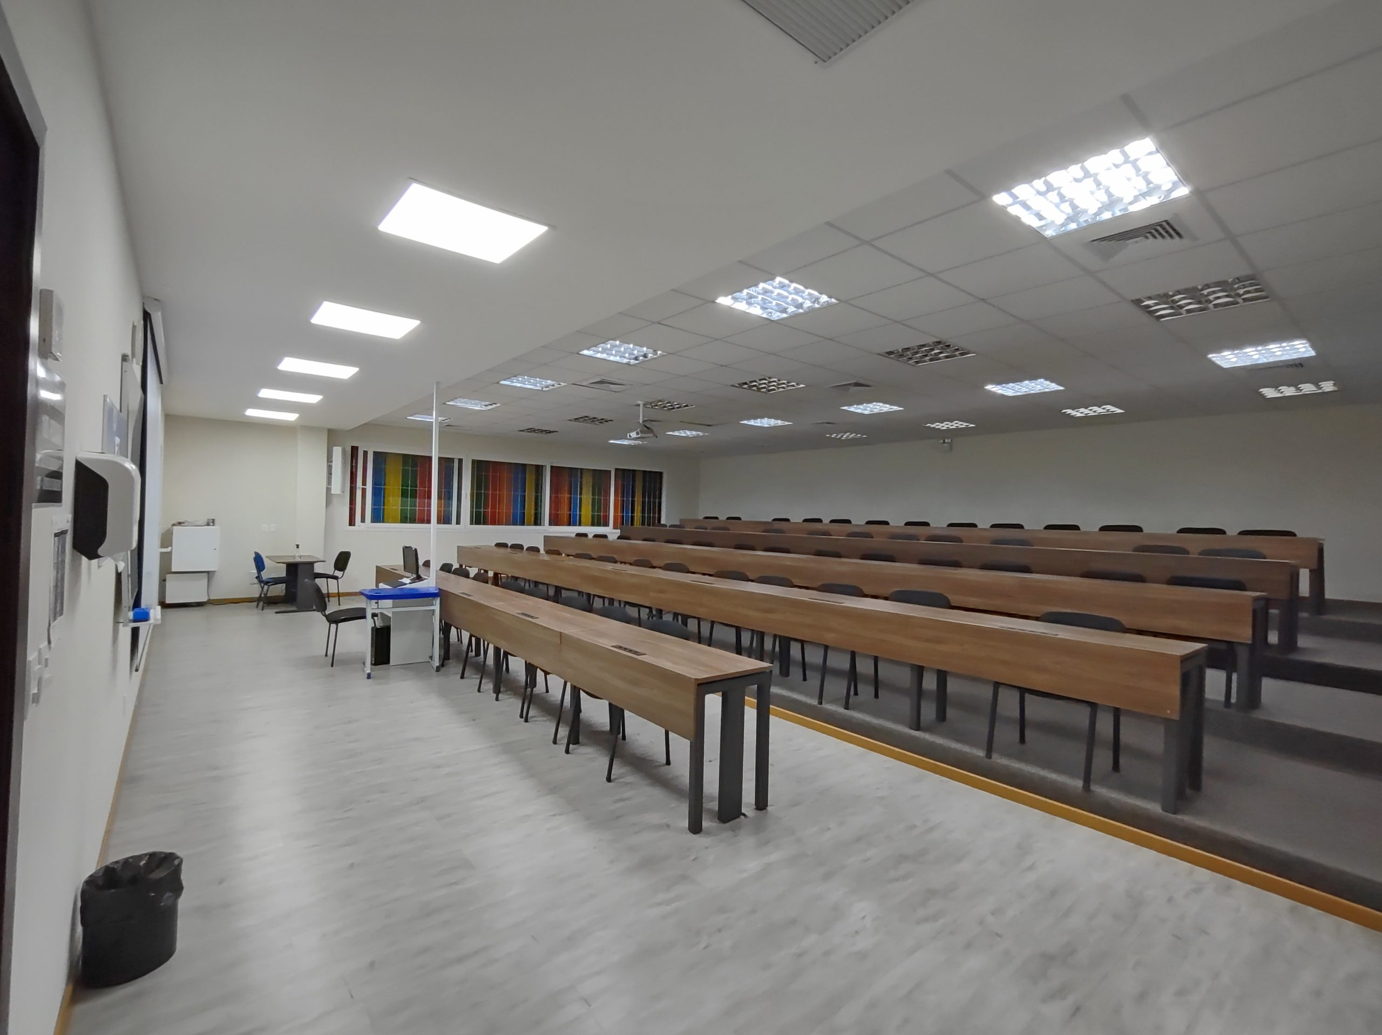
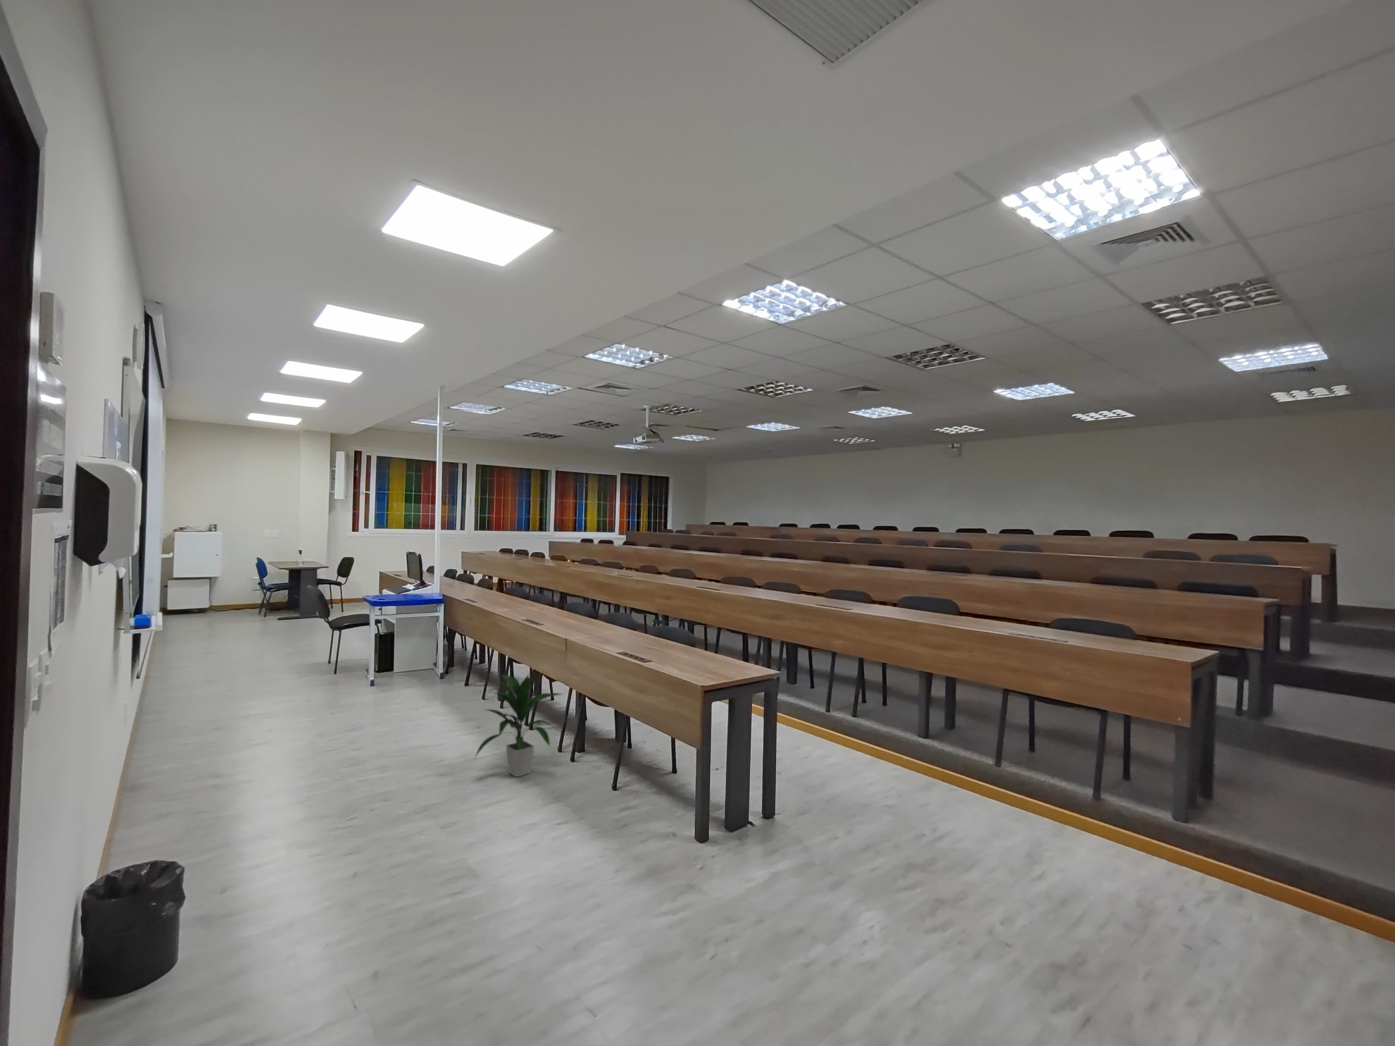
+ indoor plant (516, 721)
